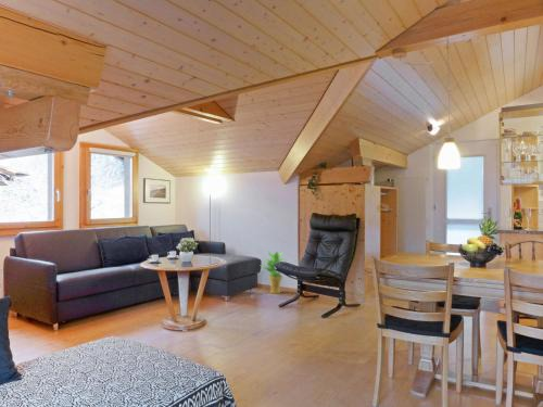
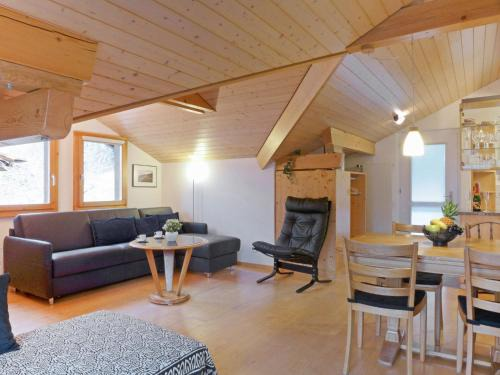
- potted plant (275, 271)
